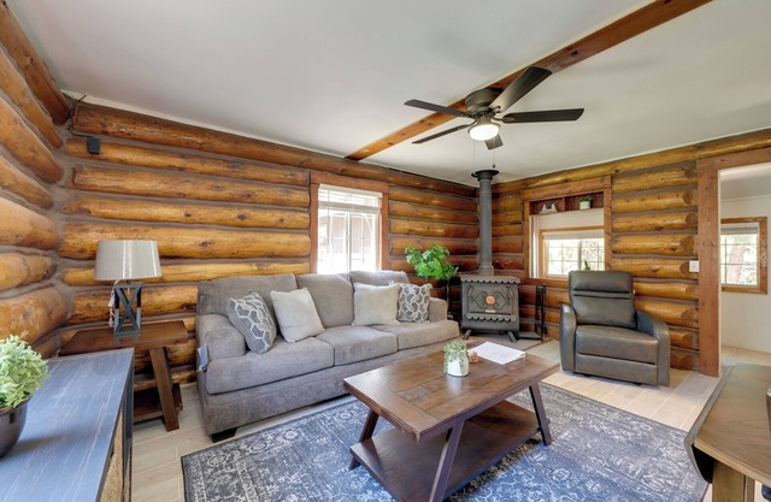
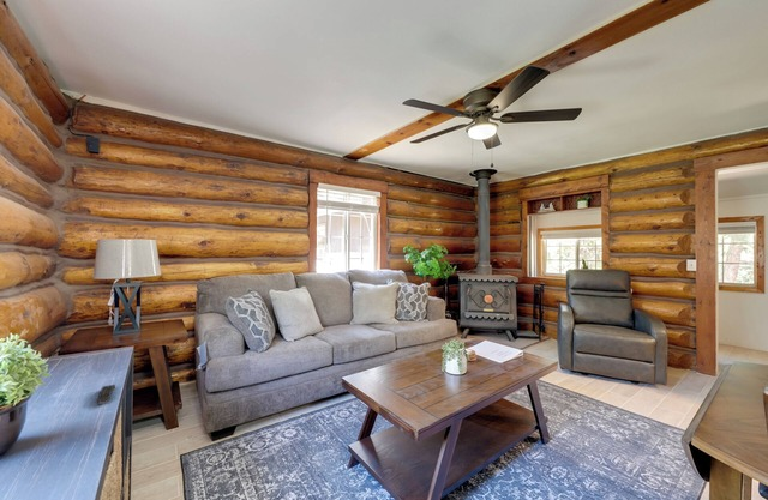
+ remote control (106, 393)
